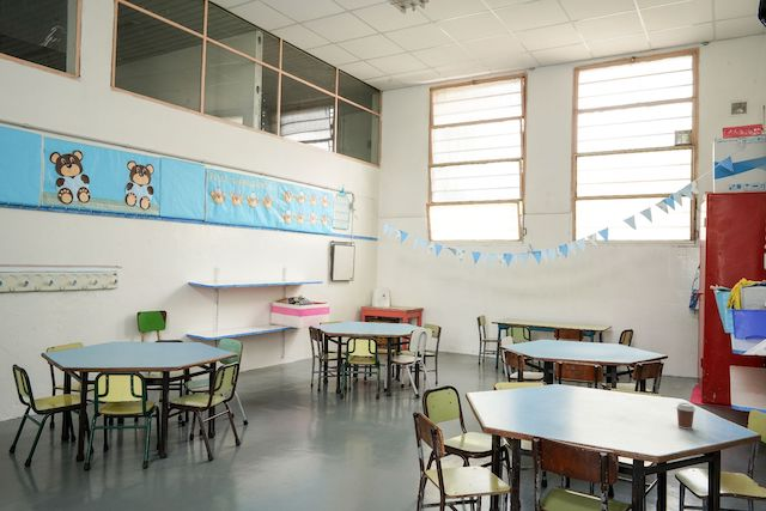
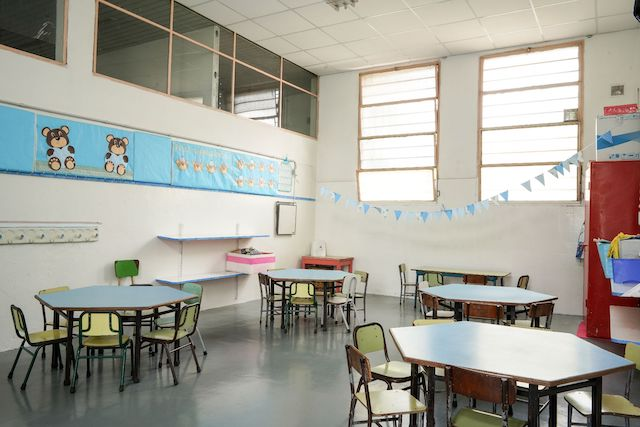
- coffee cup (685, 415)
